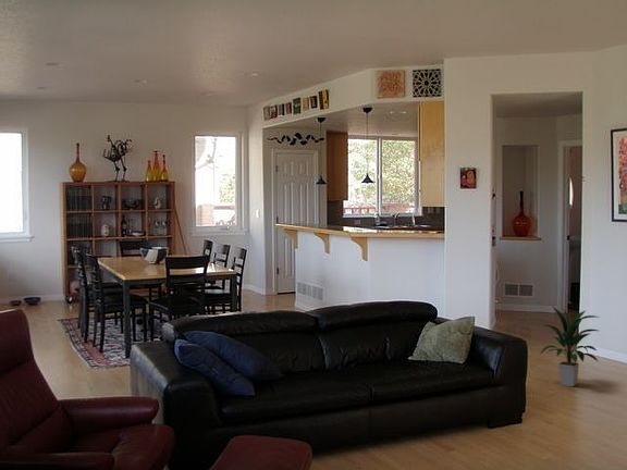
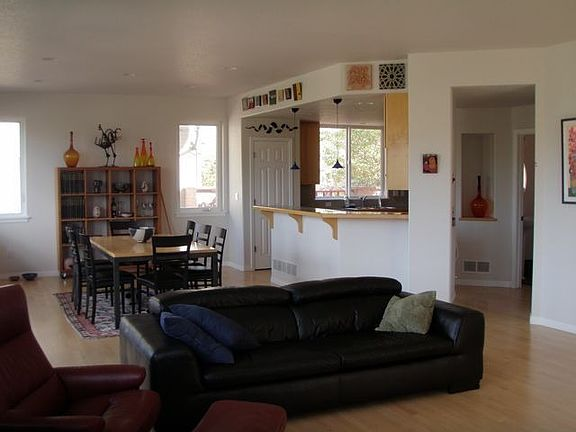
- indoor plant (570, 345)
